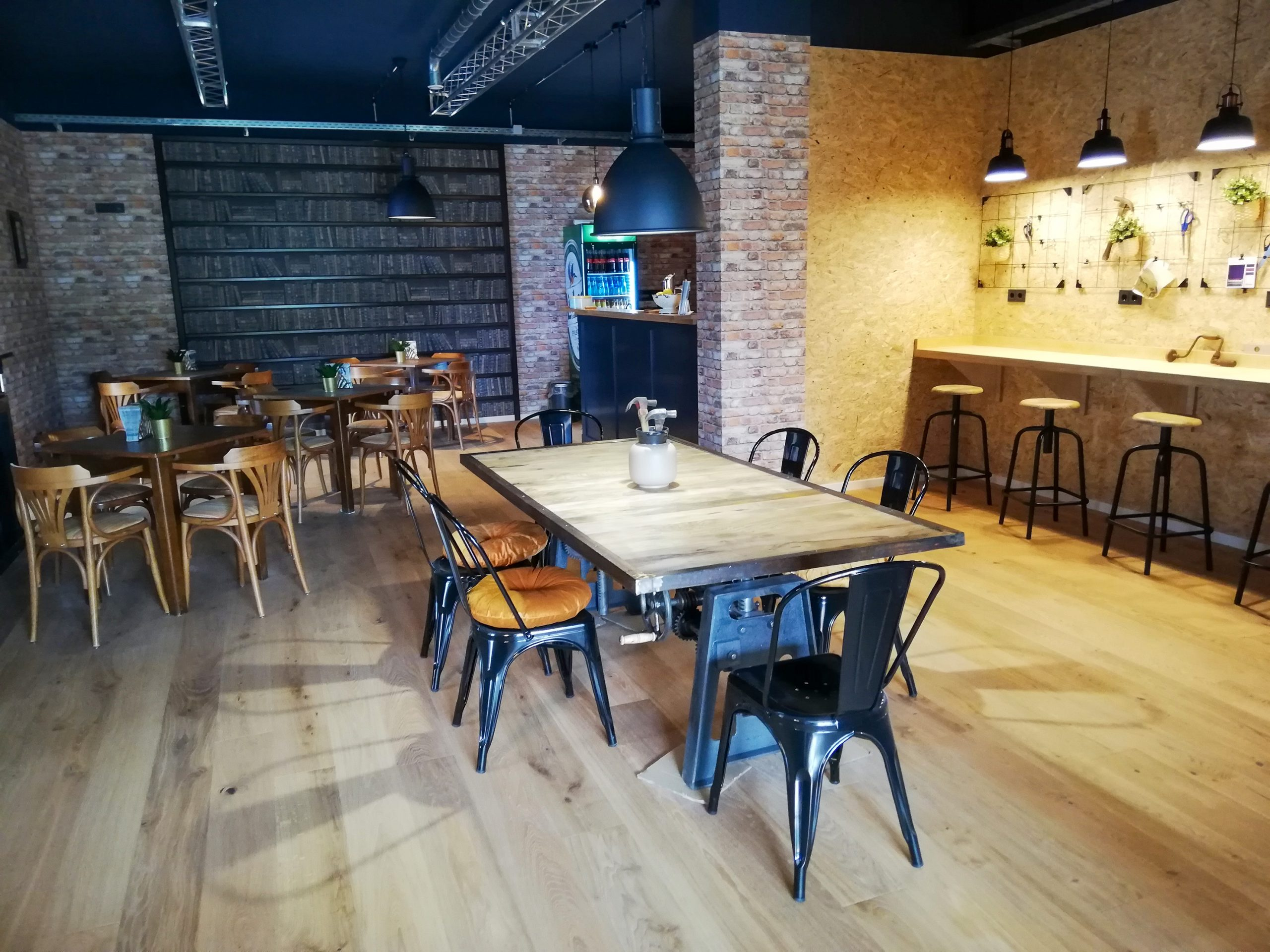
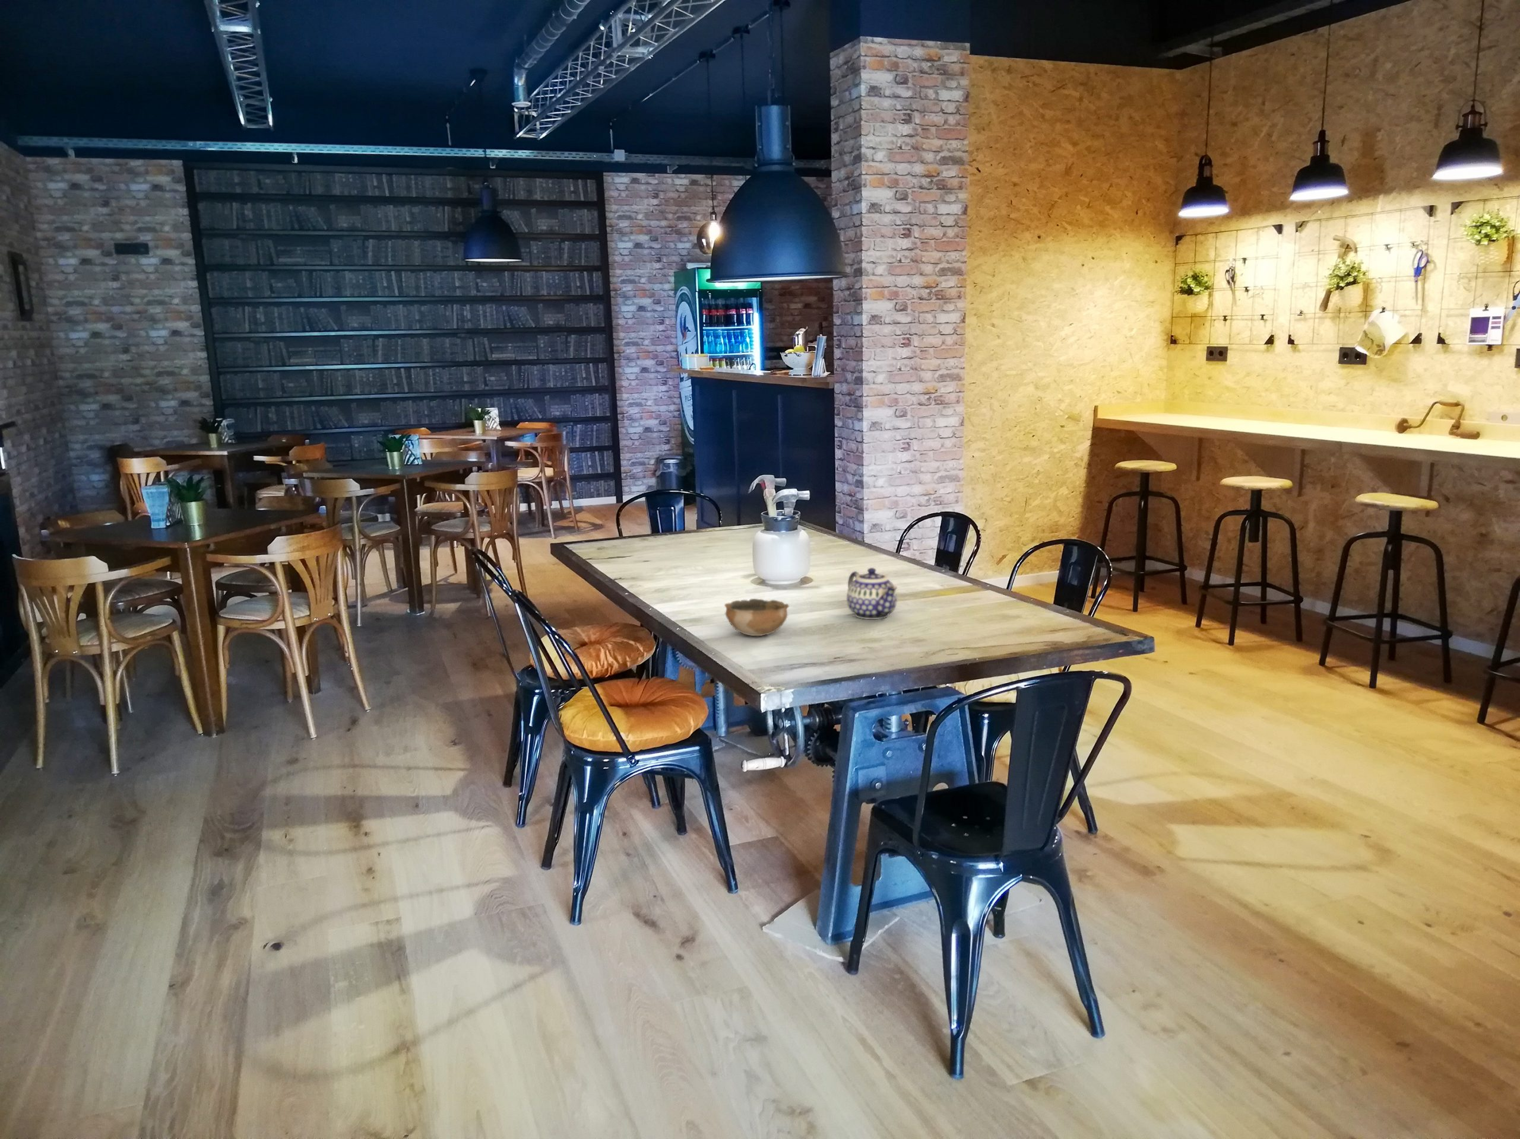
+ teapot (871, 591)
+ bowl (756, 619)
